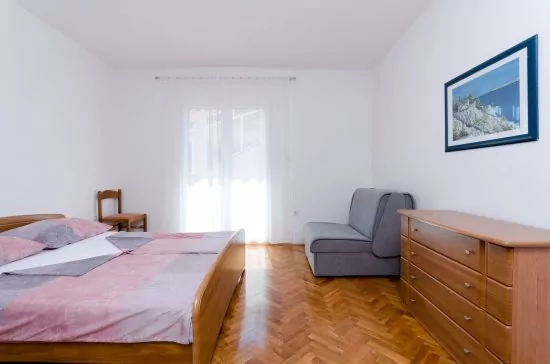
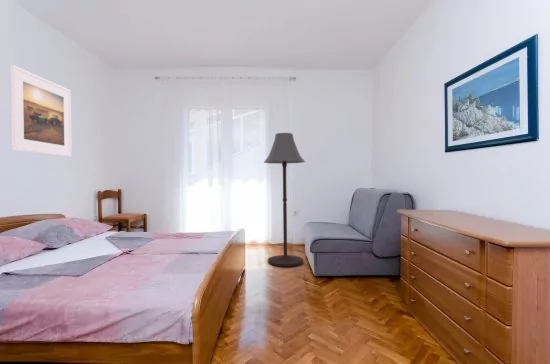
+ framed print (44, 116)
+ floor lamp (284, 197)
